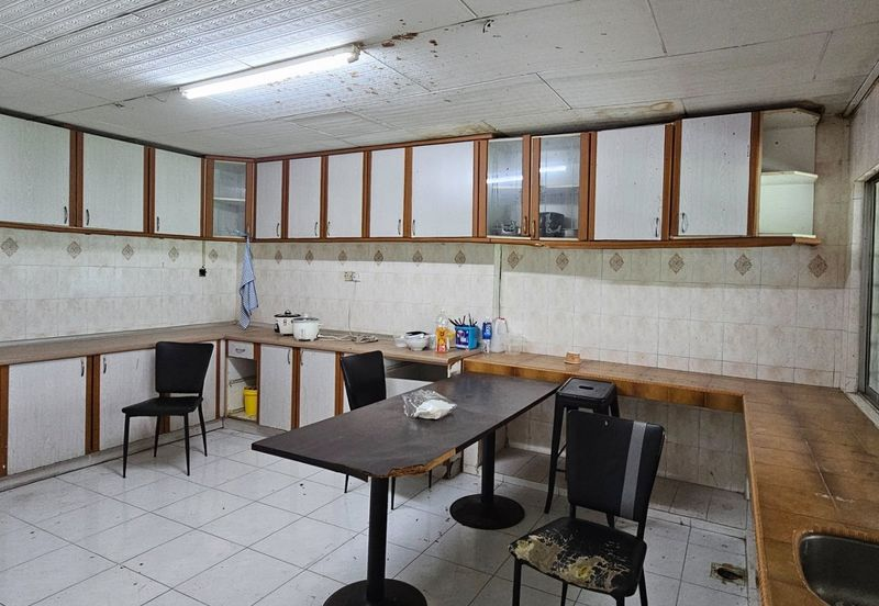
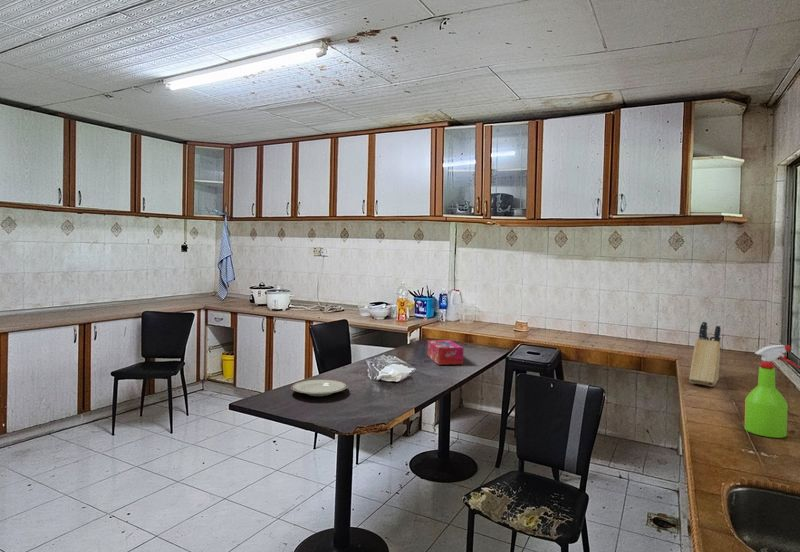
+ knife block (706, 352)
+ spray bottle (773, 388)
+ plate (319, 389)
+ tissue box (444, 351)
